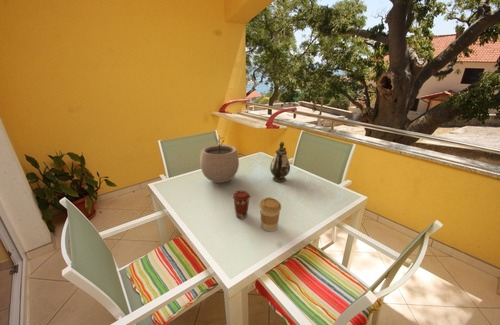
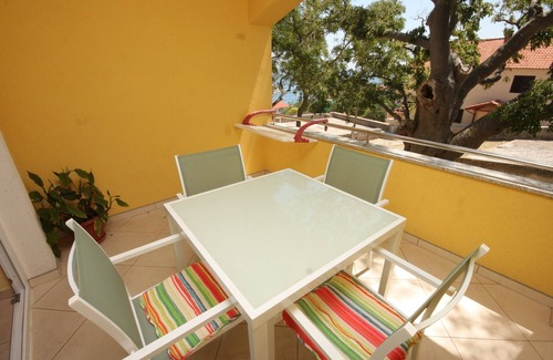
- plant pot (219, 158)
- coffee cup (270, 214)
- coffee cup (241, 204)
- teapot (280, 160)
